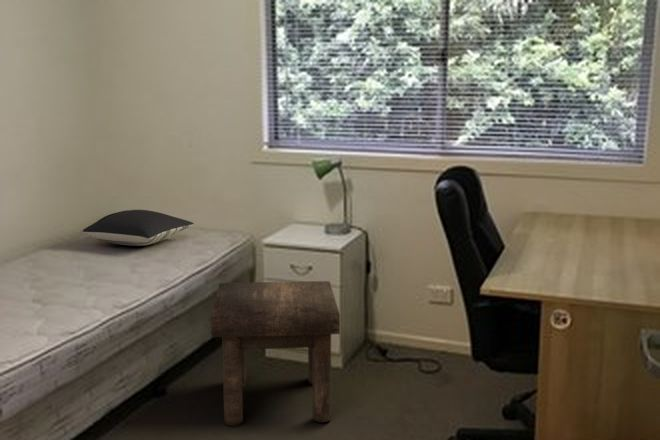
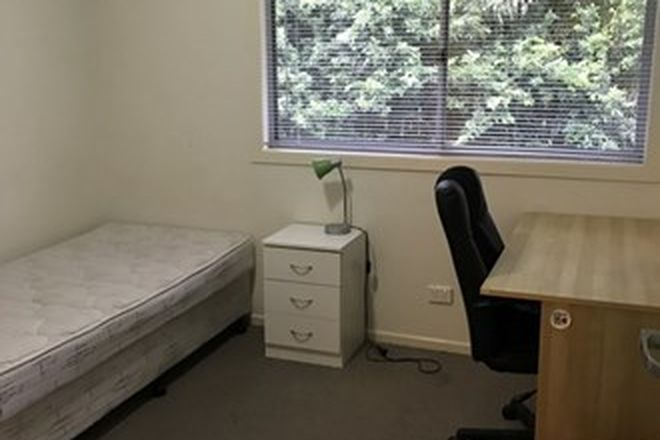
- pillow (139, 227)
- stool (275, 348)
